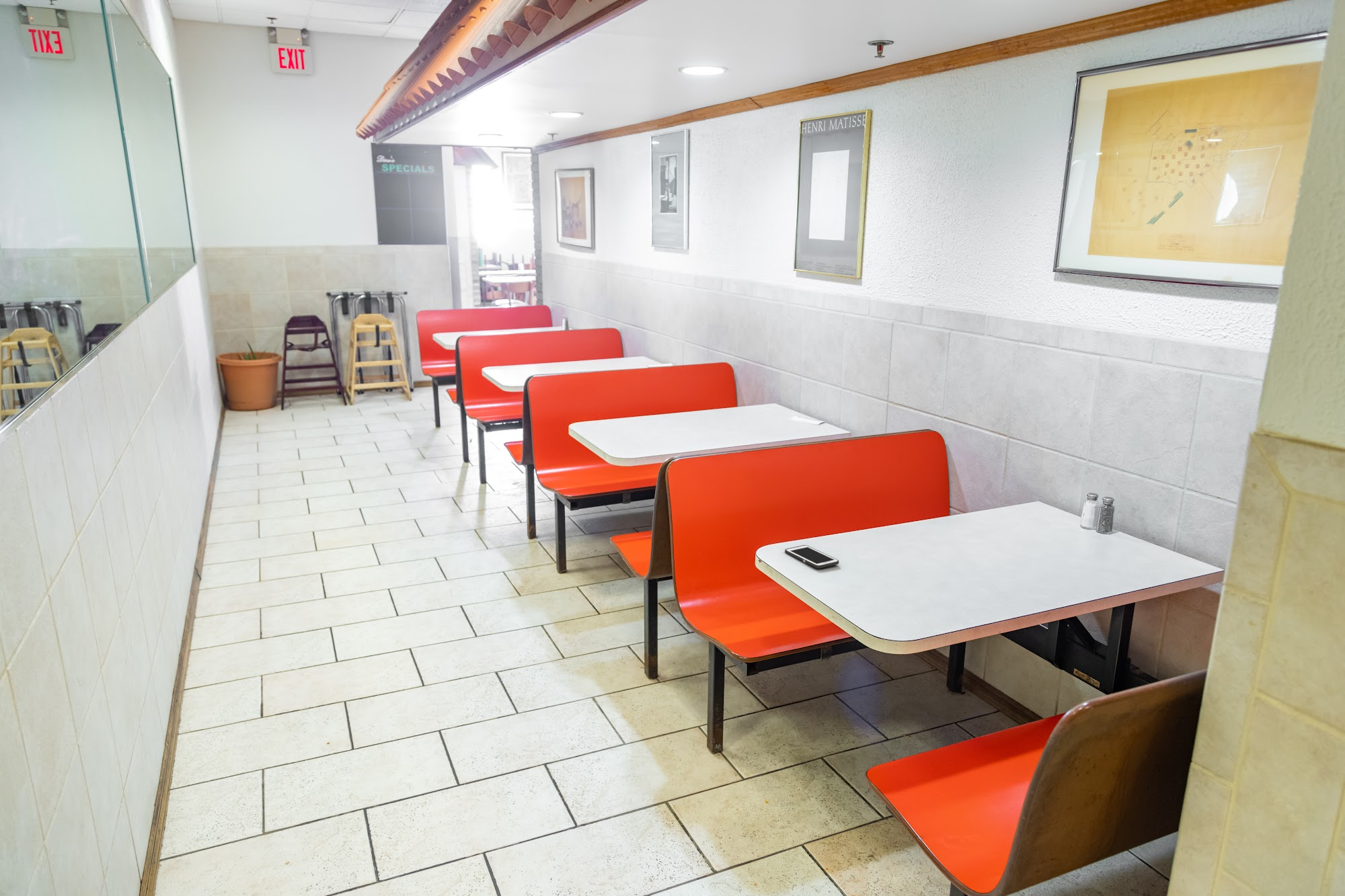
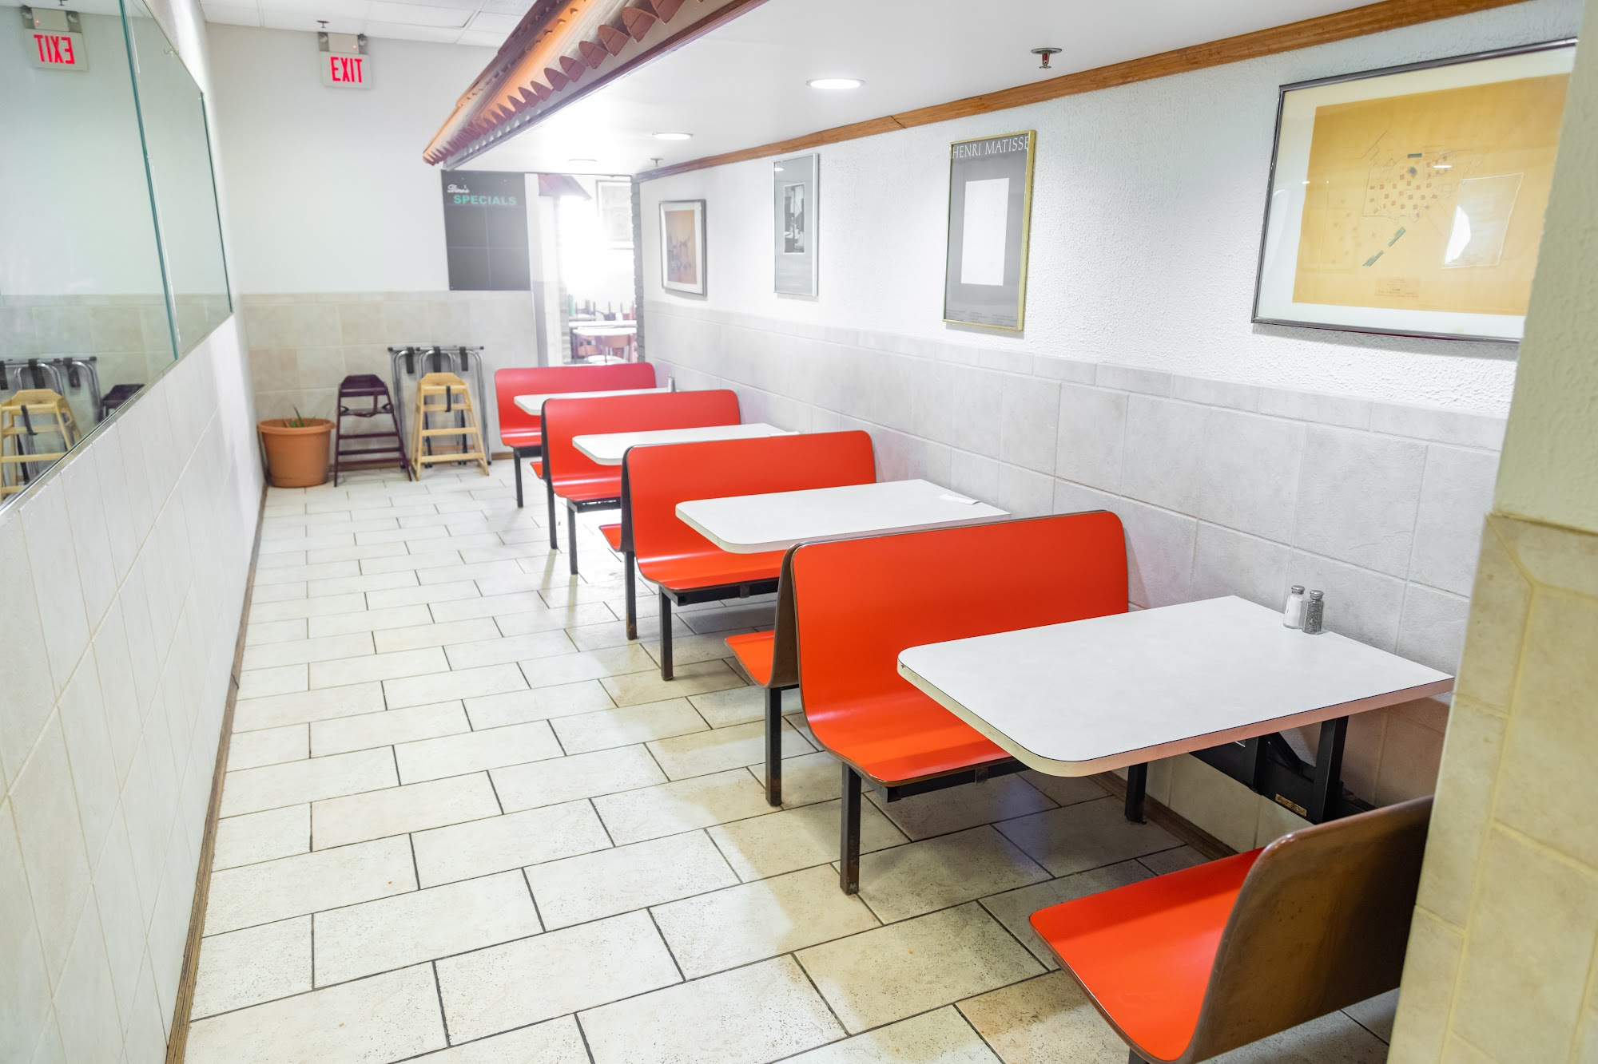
- cell phone (811, 557)
